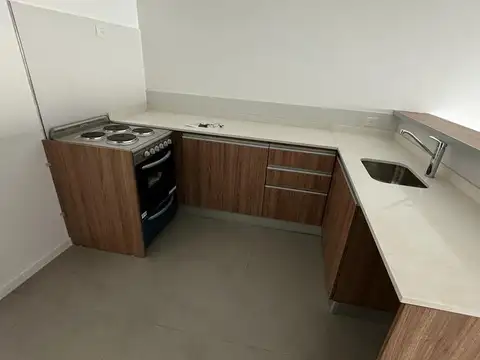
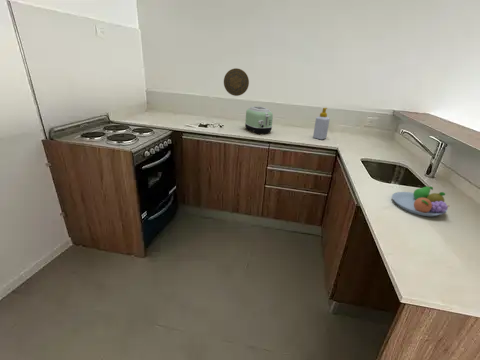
+ fruit bowl (421, 197)
+ toaster (259, 119)
+ soap bottle (322, 123)
+ decorative plate (235, 82)
